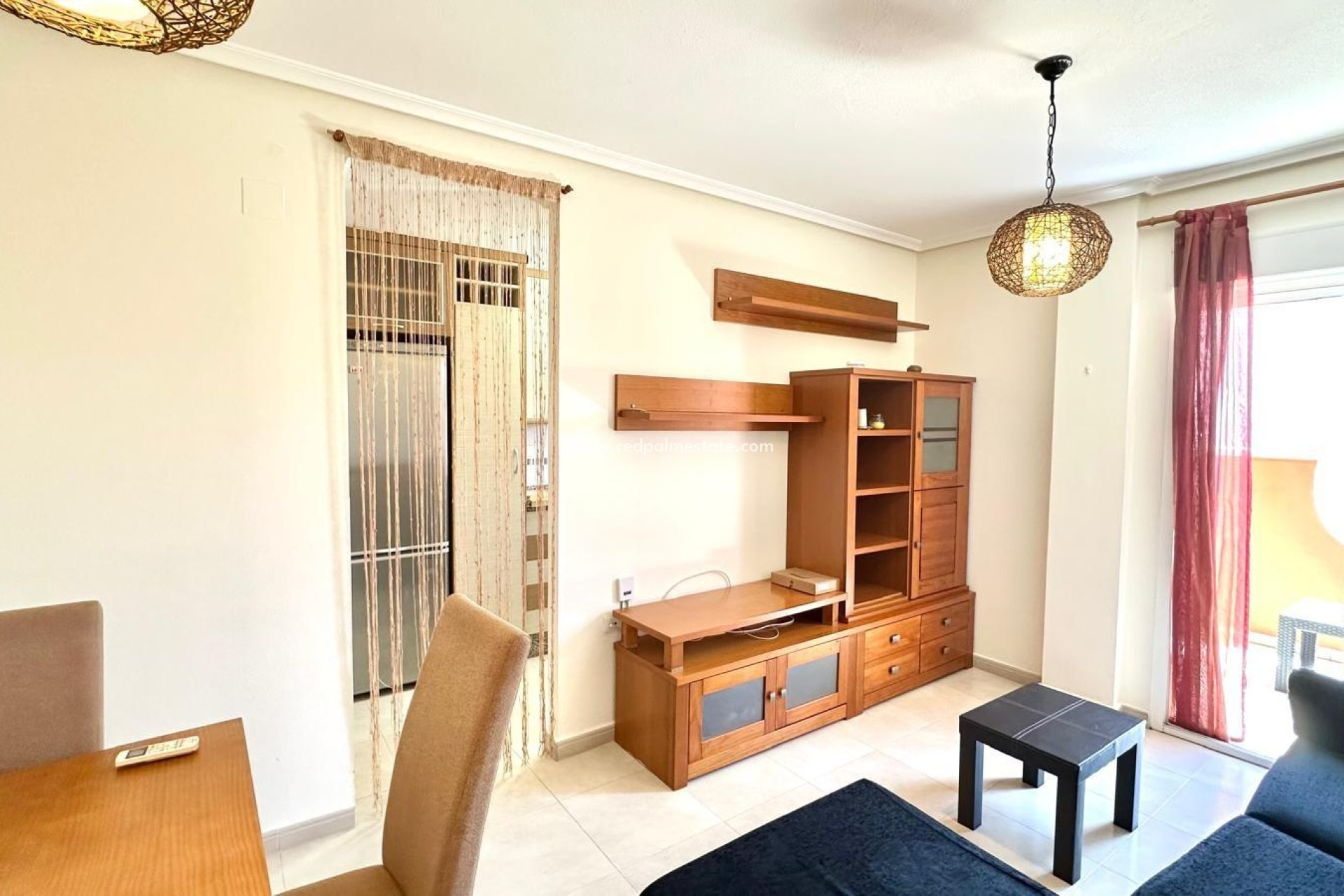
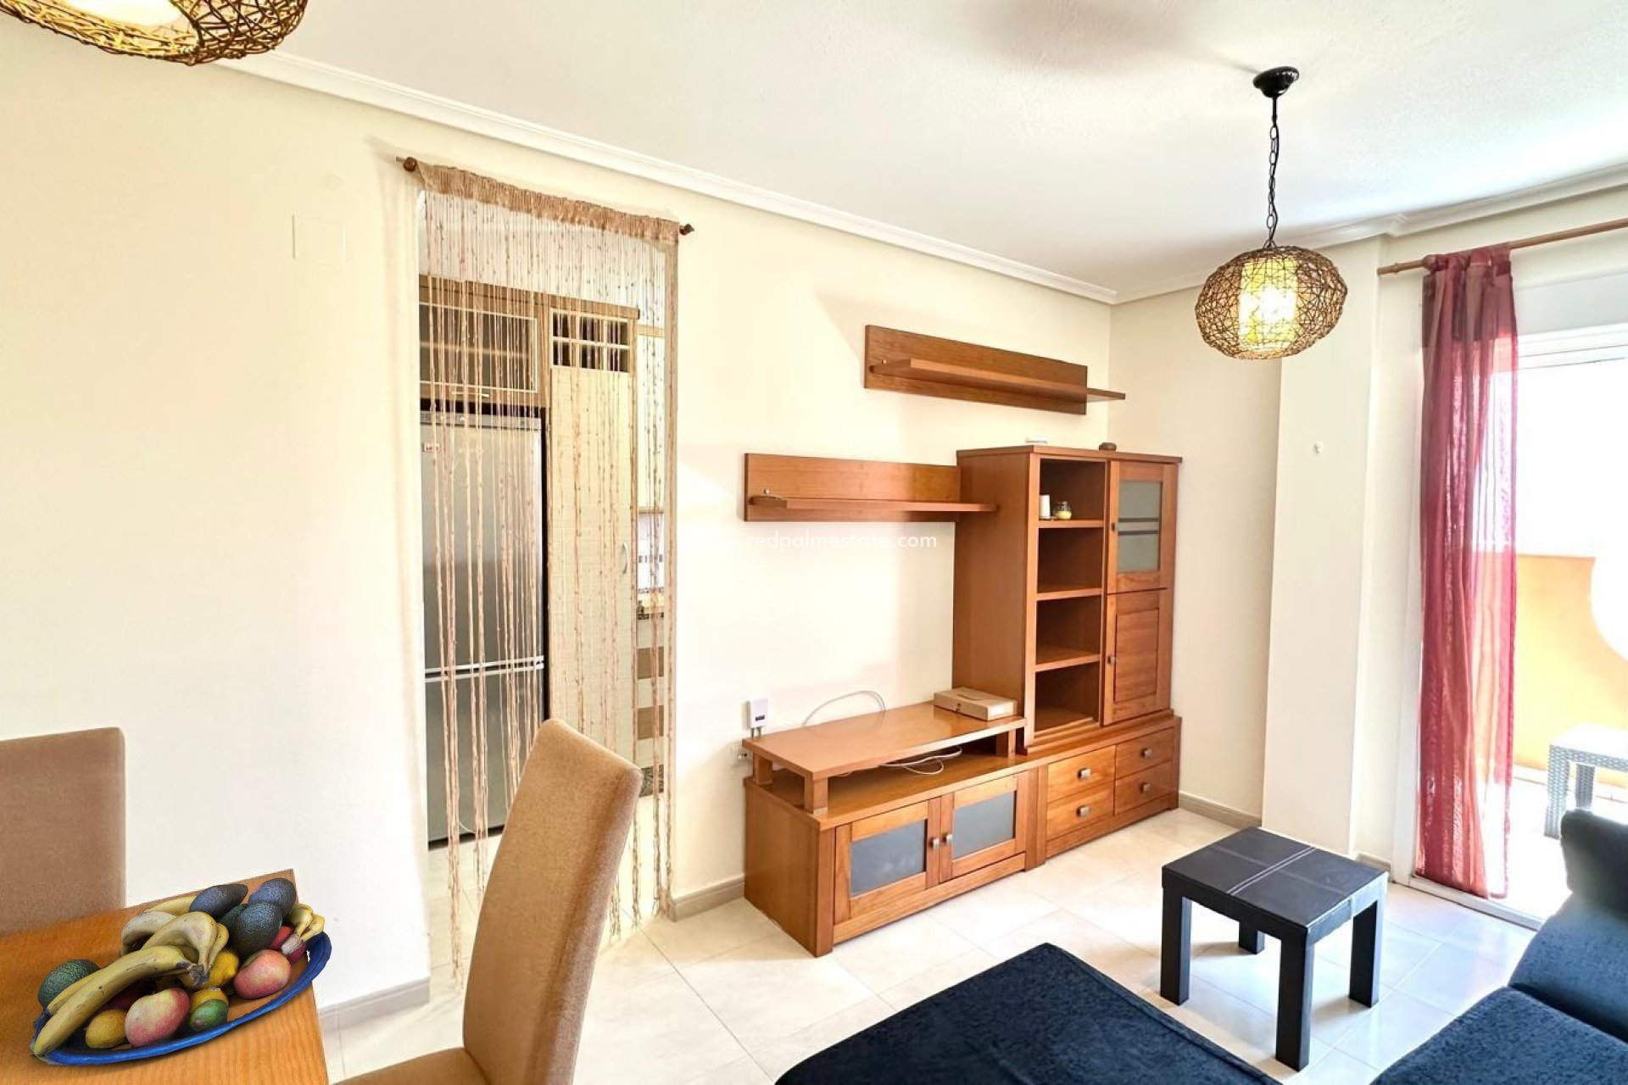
+ fruit bowl (194, 946)
